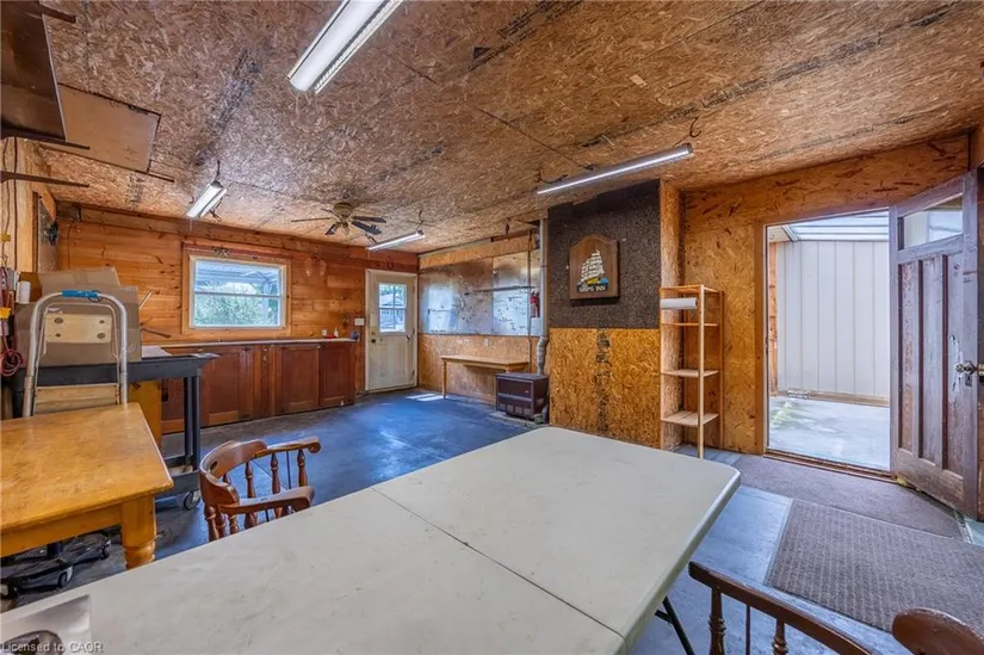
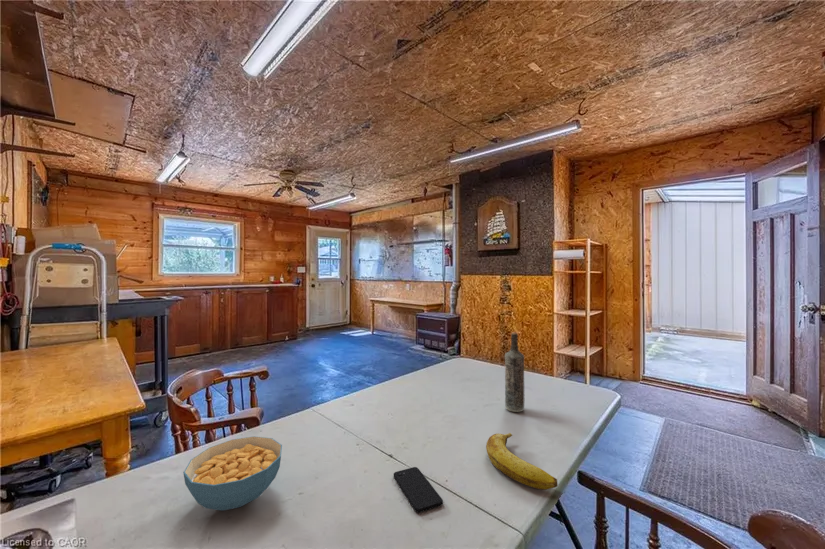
+ banana (516, 456)
+ bottle (514, 371)
+ smartphone (416, 487)
+ cereal bowl (236, 478)
